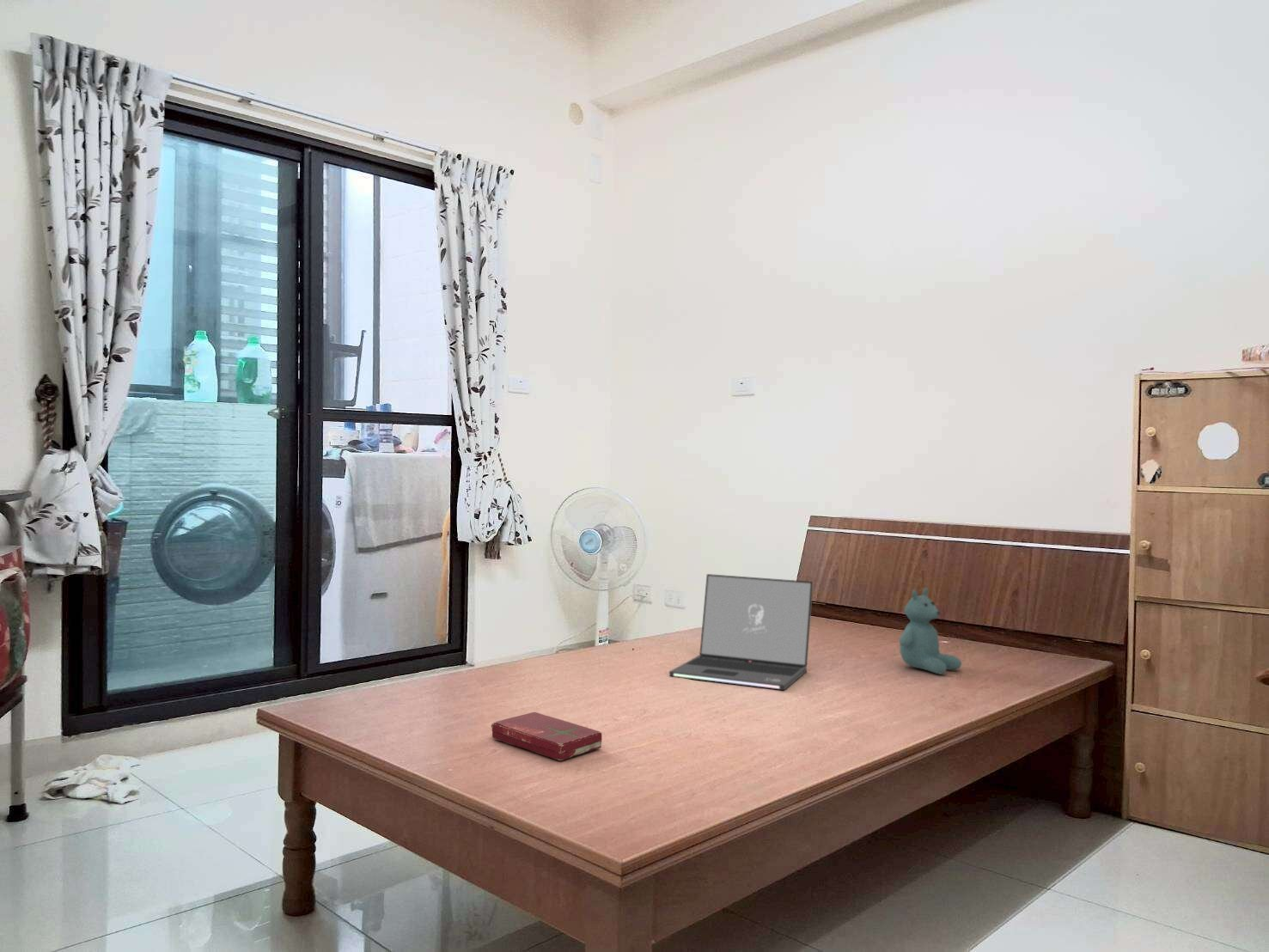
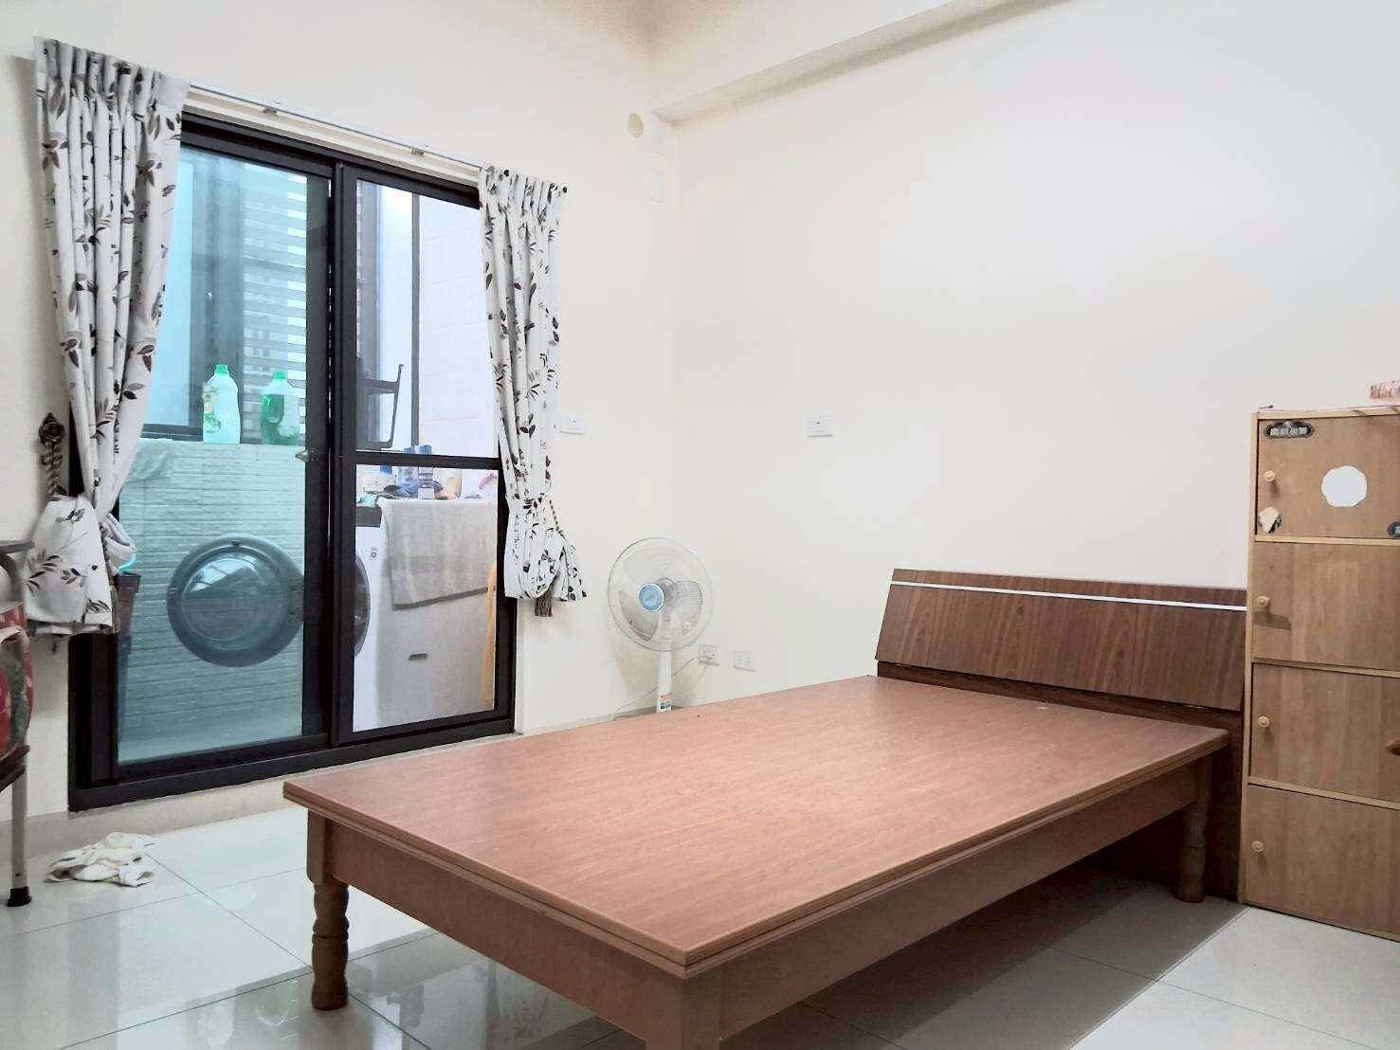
- laptop (742, 627)
- stuffed bear (930, 629)
- book (545, 735)
